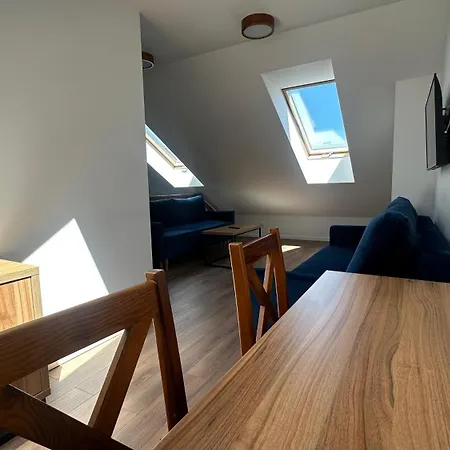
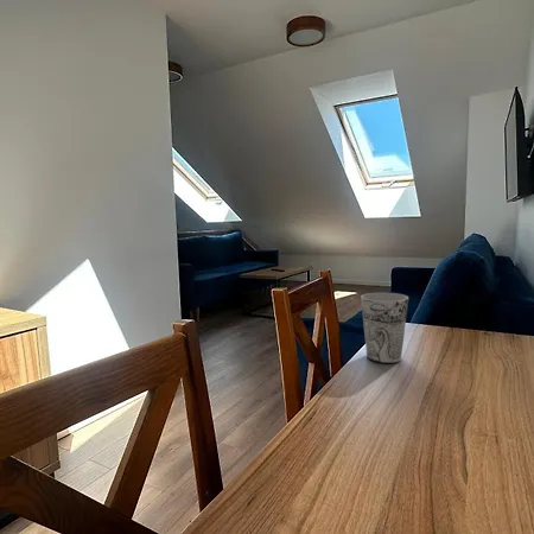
+ cup (383, 326)
